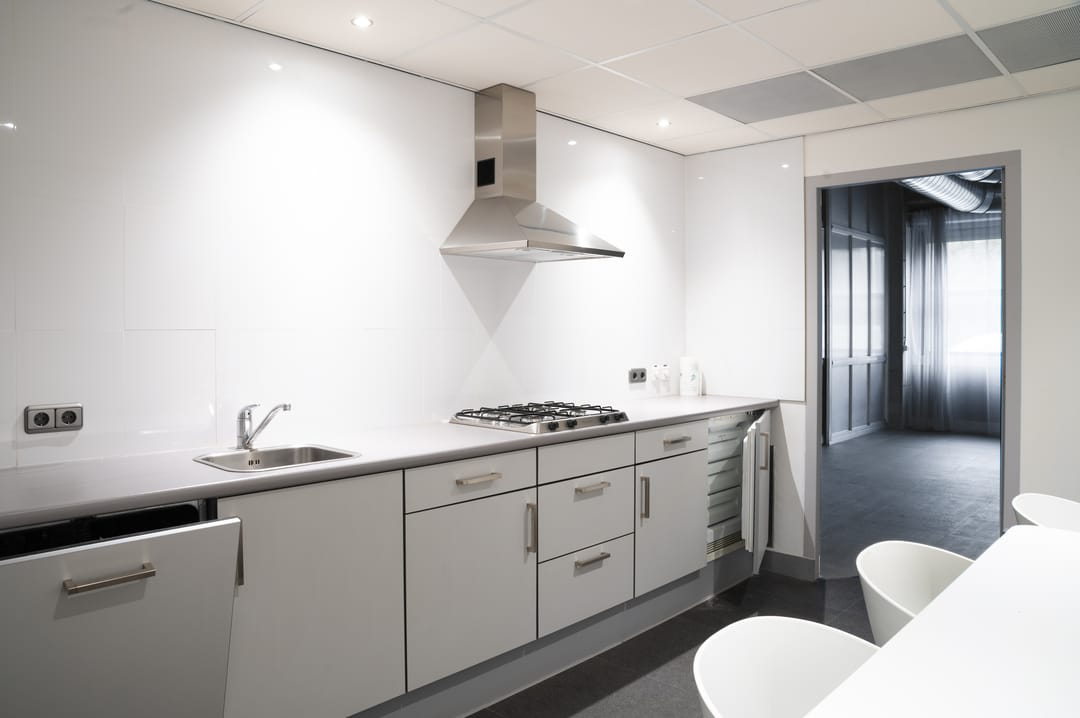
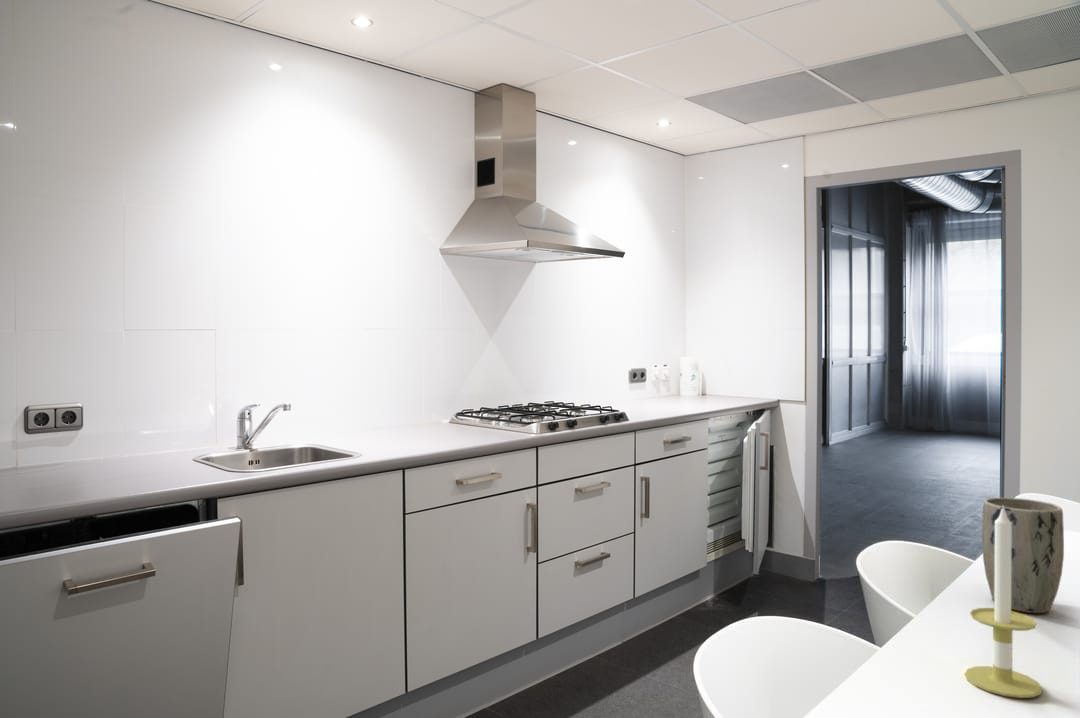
+ plant pot (1021, 554)
+ candle (1002, 593)
